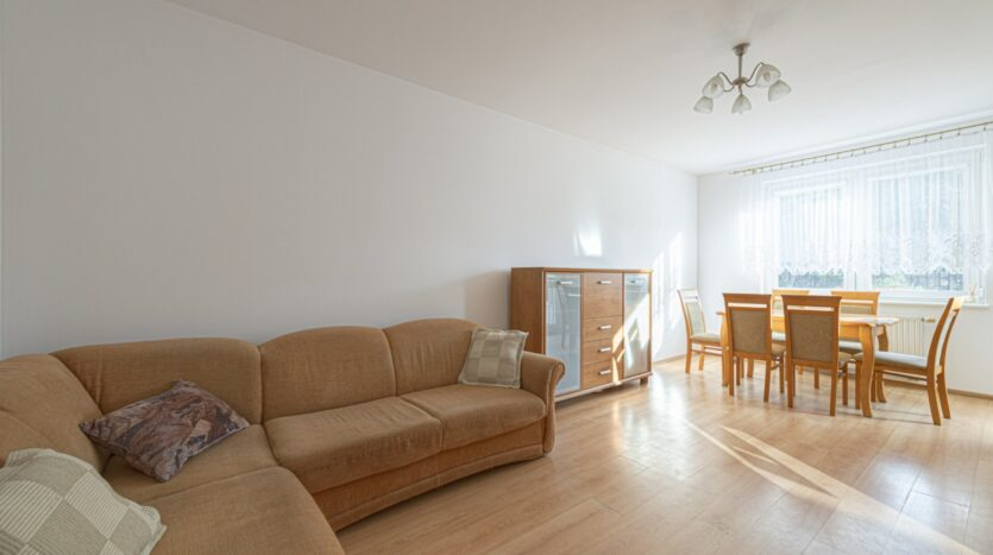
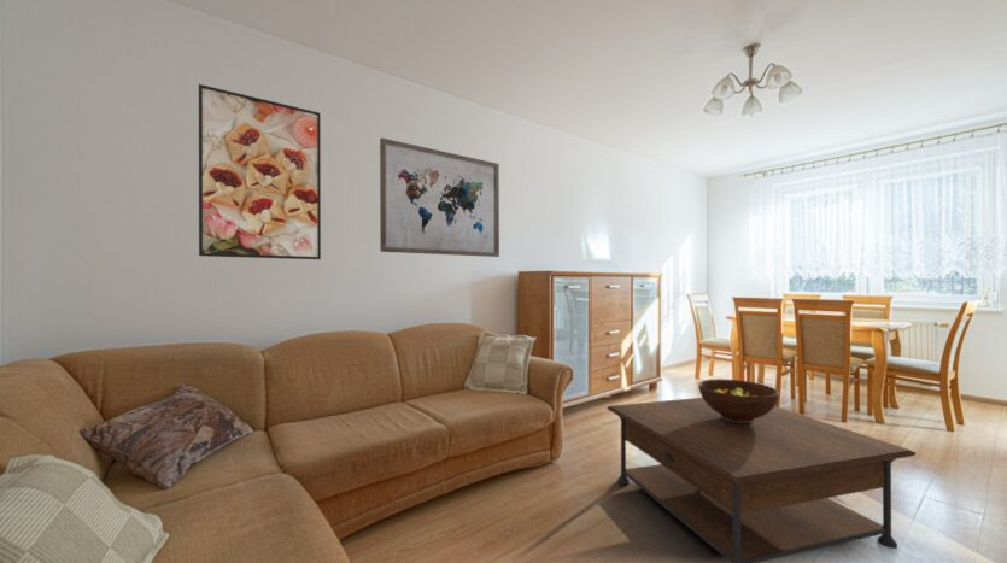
+ fruit bowl (737, 403)
+ wall art (445, 203)
+ coffee table (737, 467)
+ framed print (264, 178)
